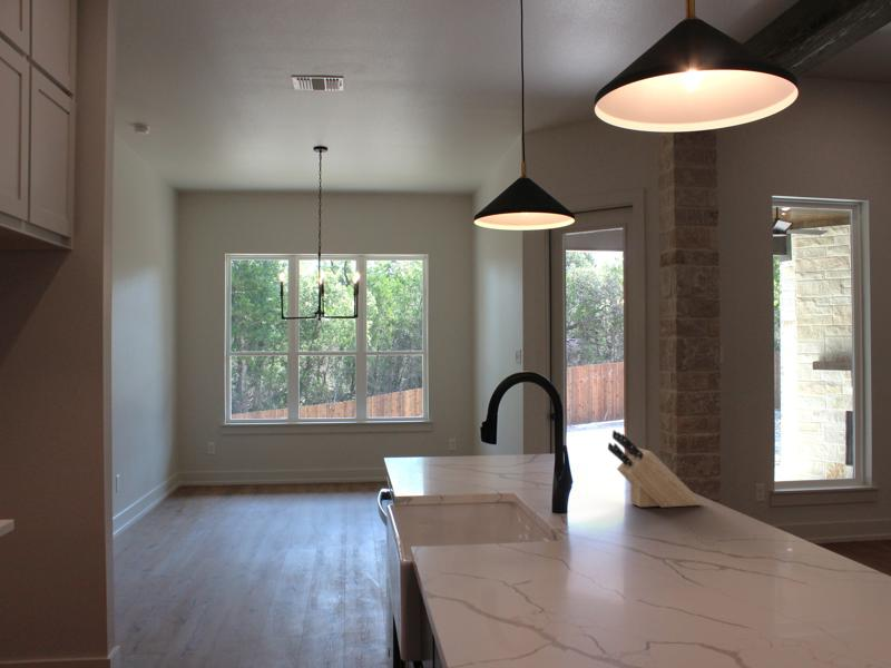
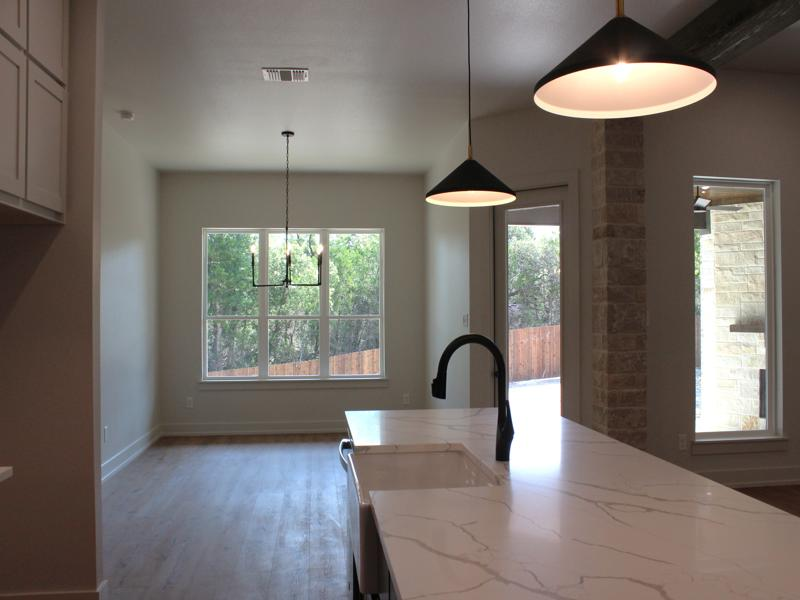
- knife block (653, 466)
